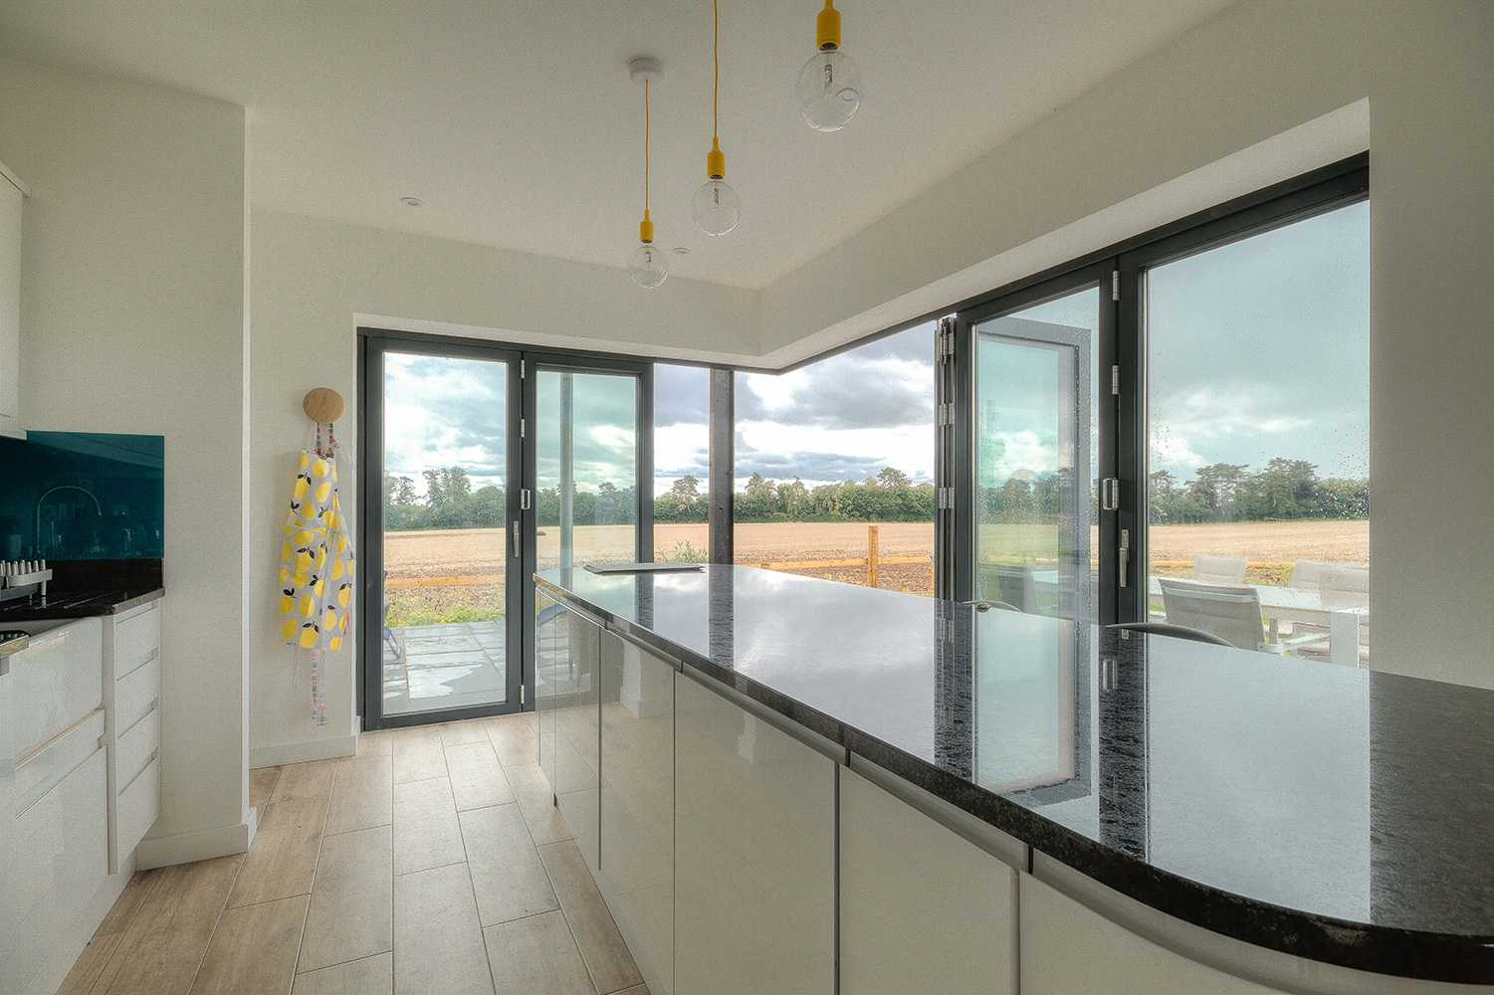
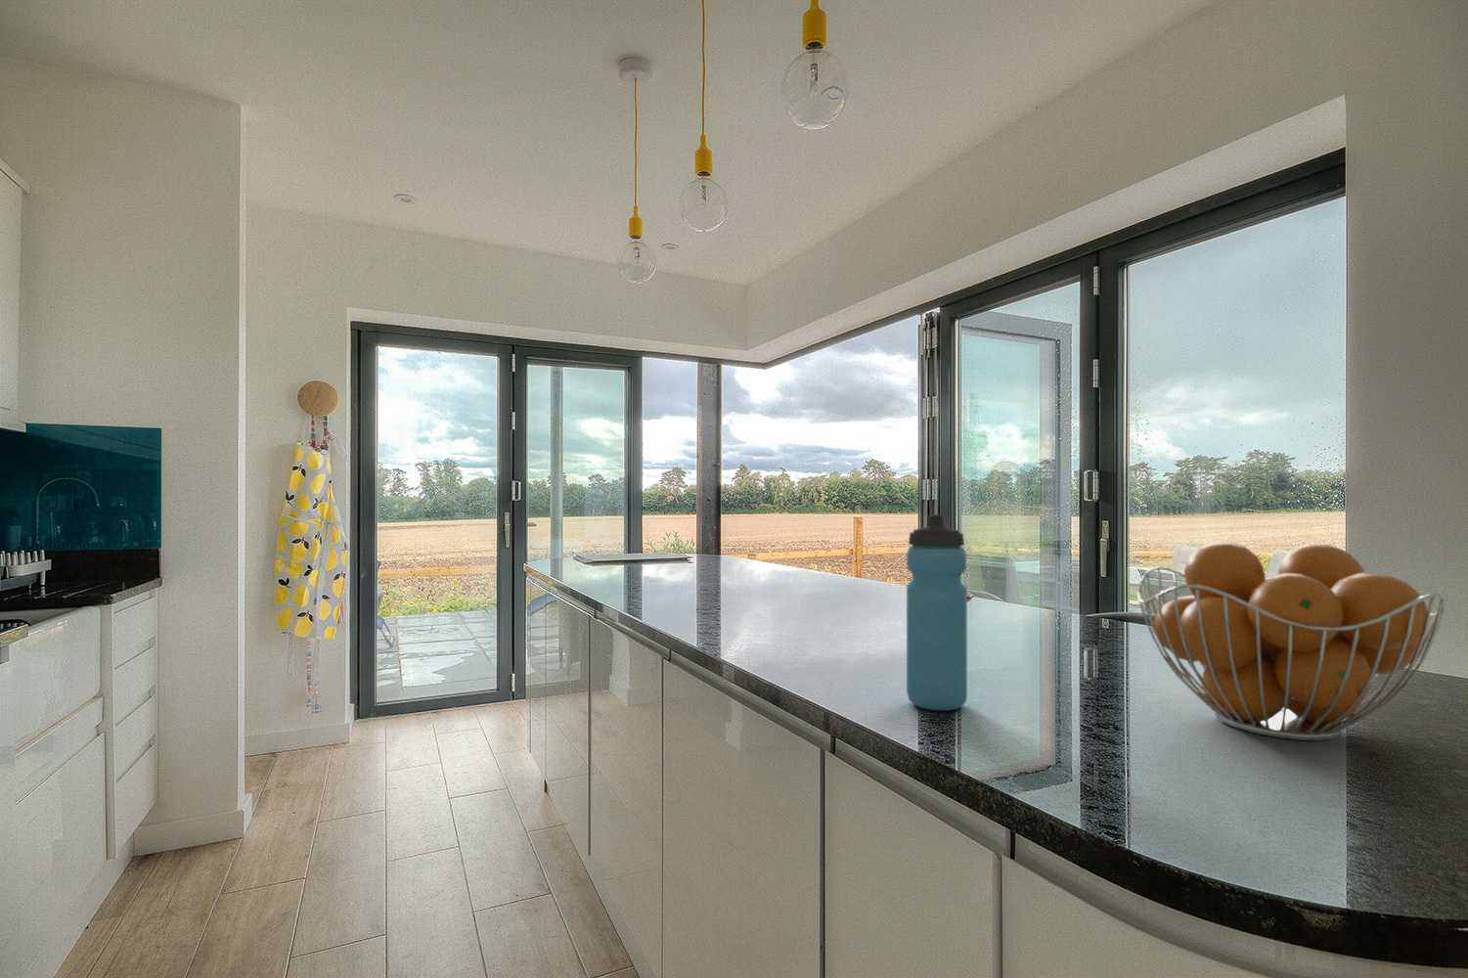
+ water bottle (936, 608)
+ fruit basket (1275, 633)
